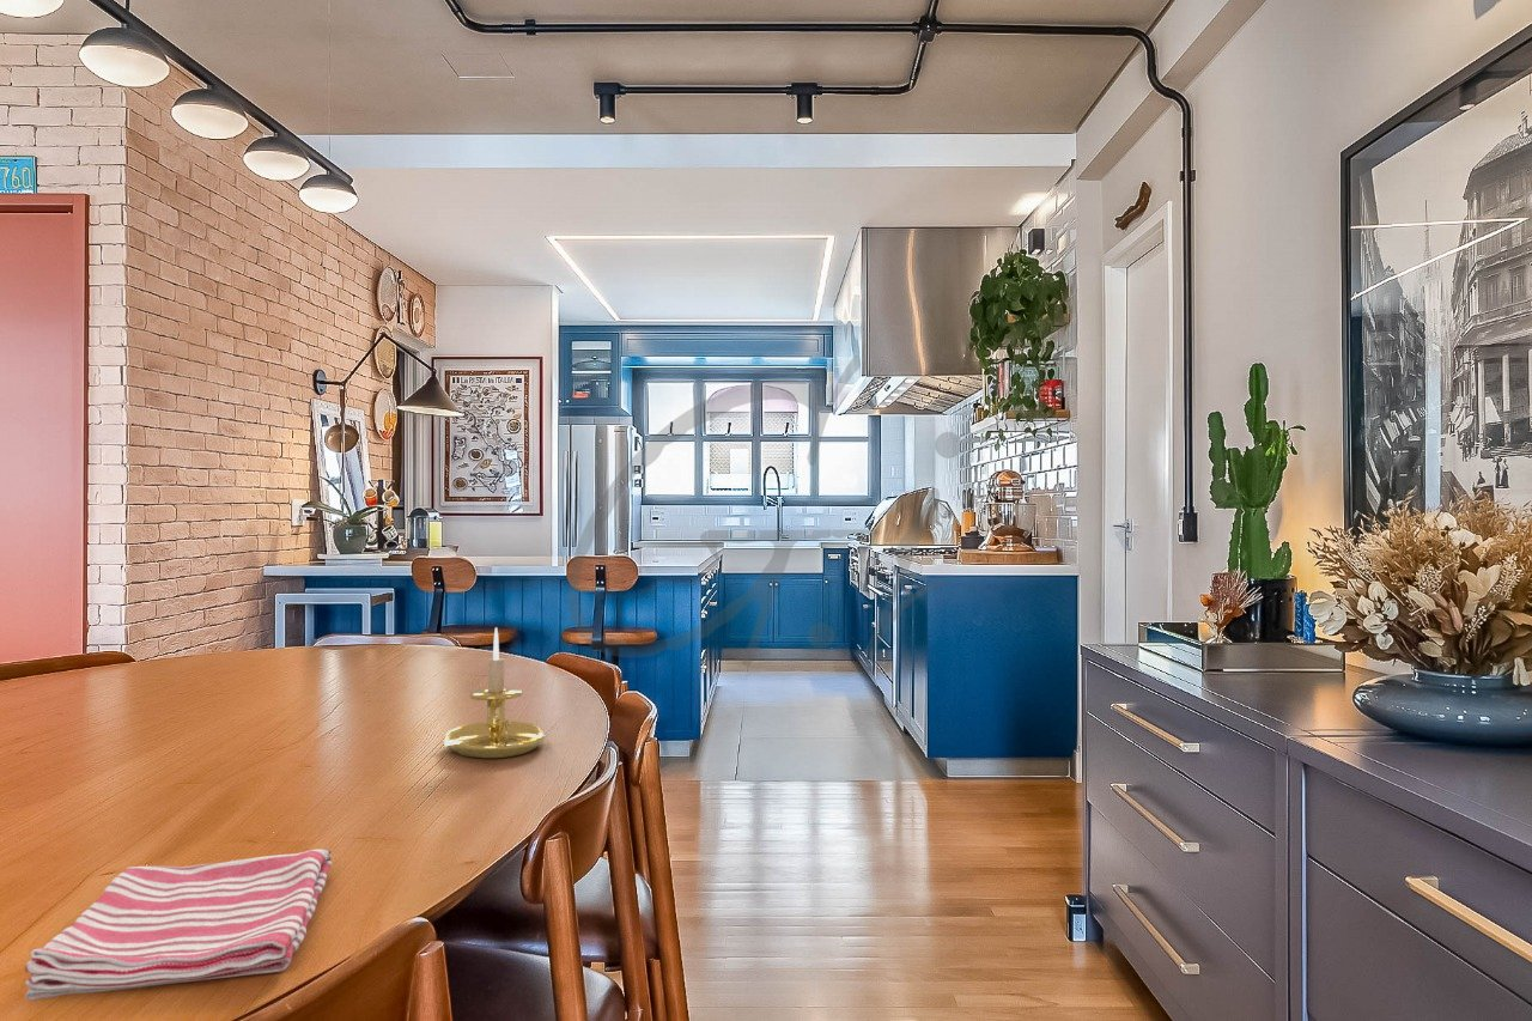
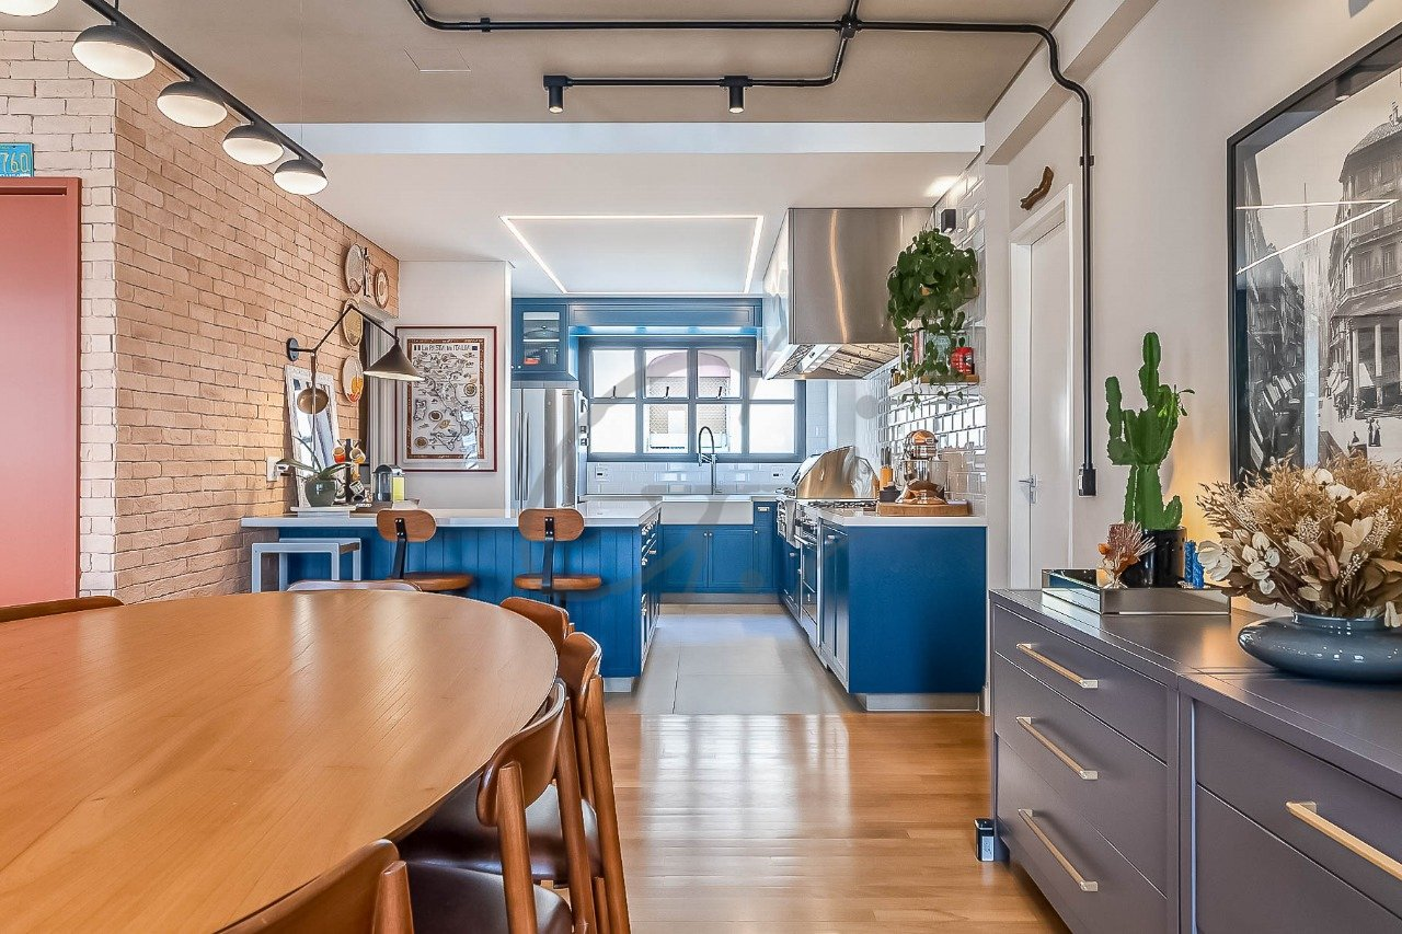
- dish towel (201, 904)
- candle holder (497, 688)
